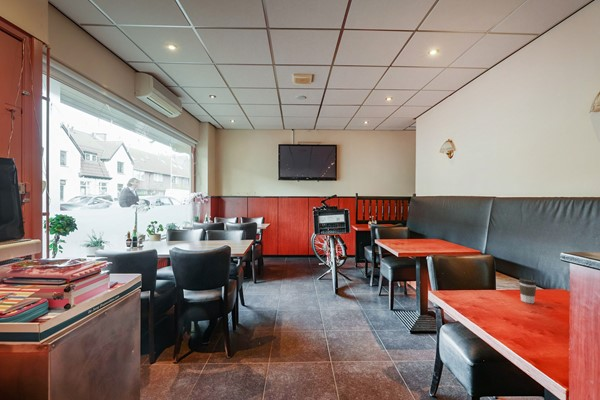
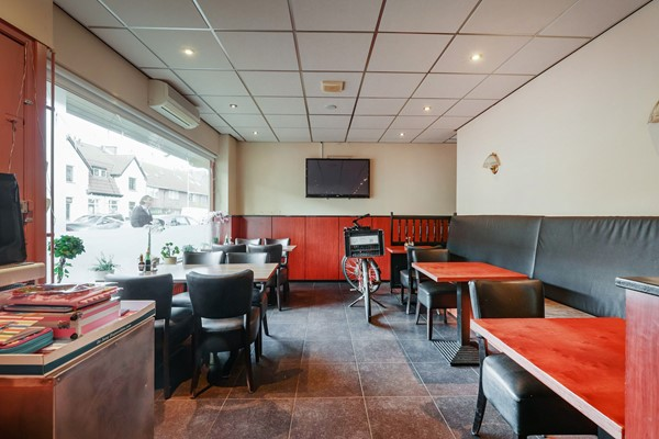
- coffee cup (527, 290)
